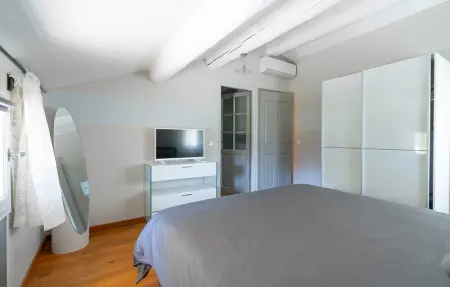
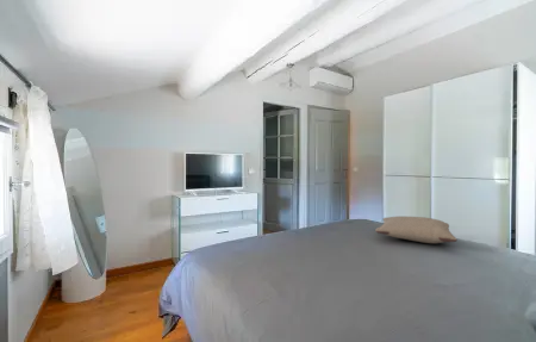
+ pillow (413, 228)
